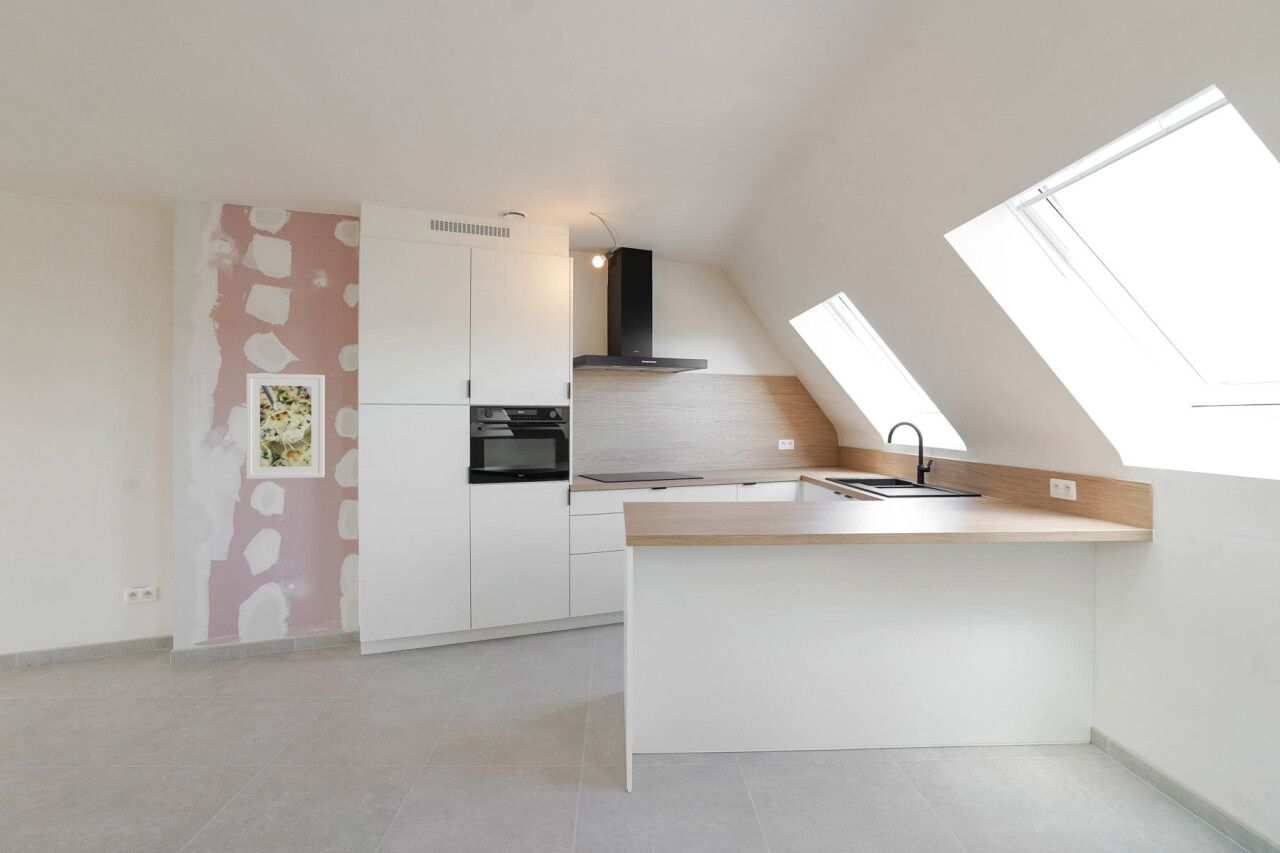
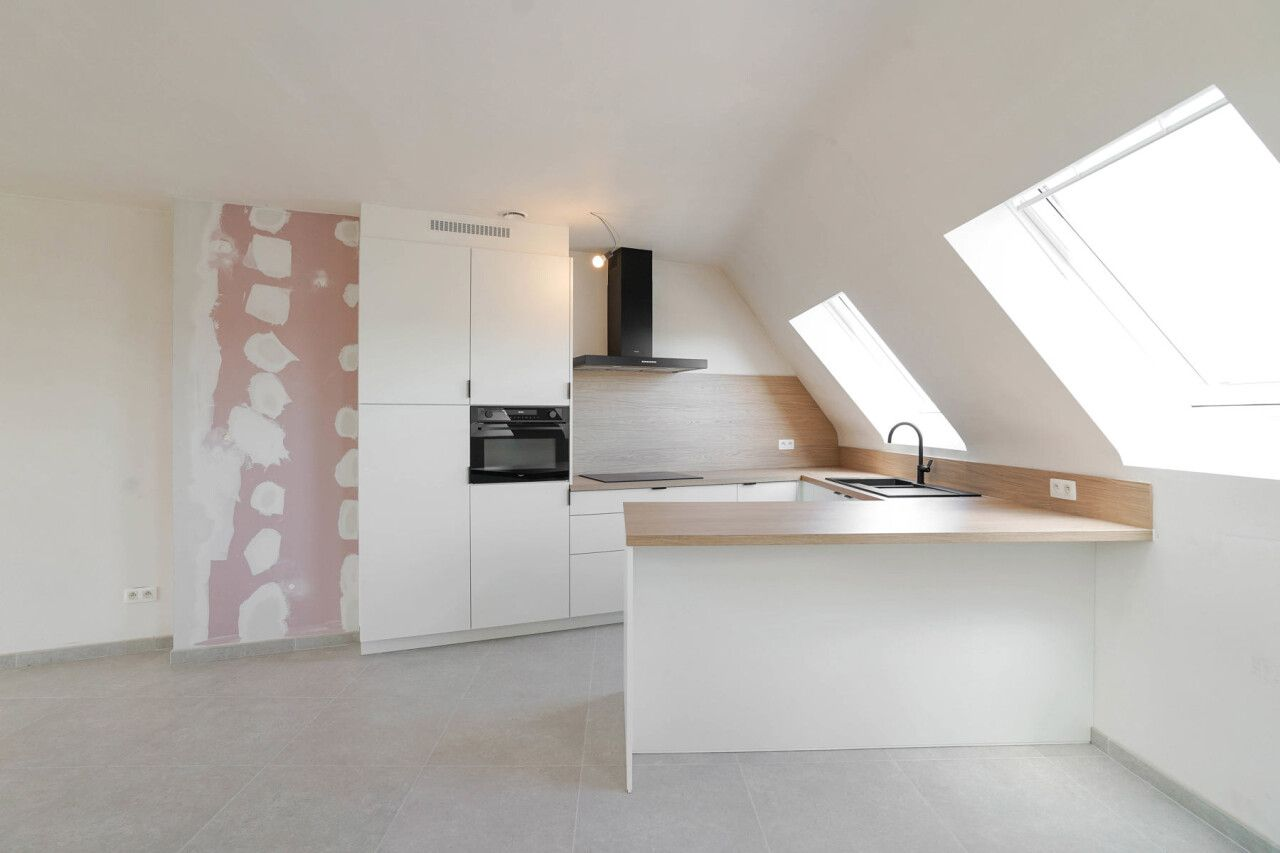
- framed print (286, 426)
